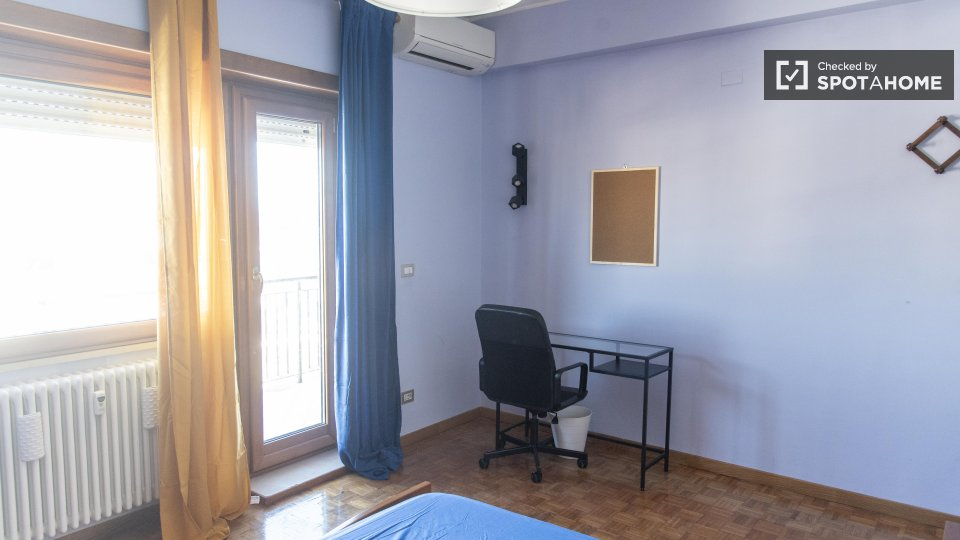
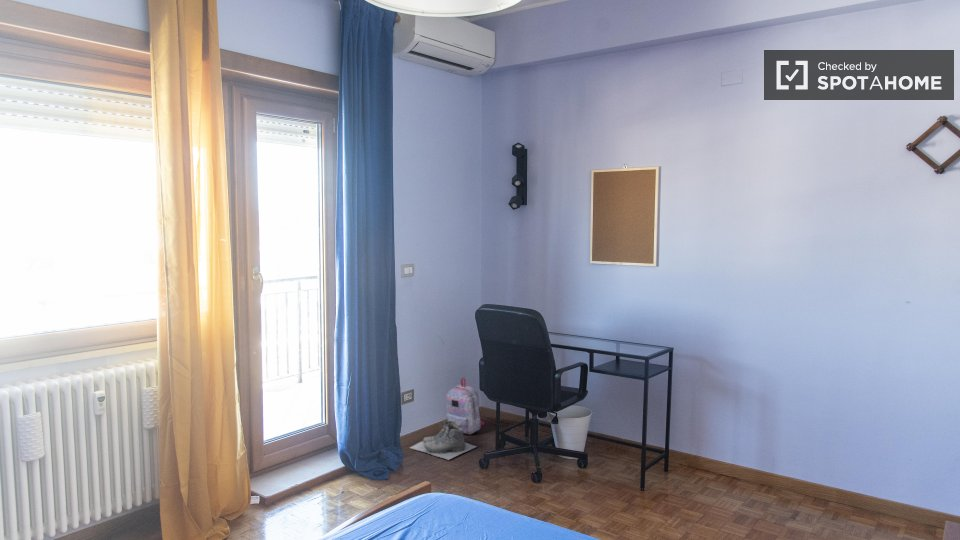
+ backpack (464, 404)
+ boots (443, 434)
